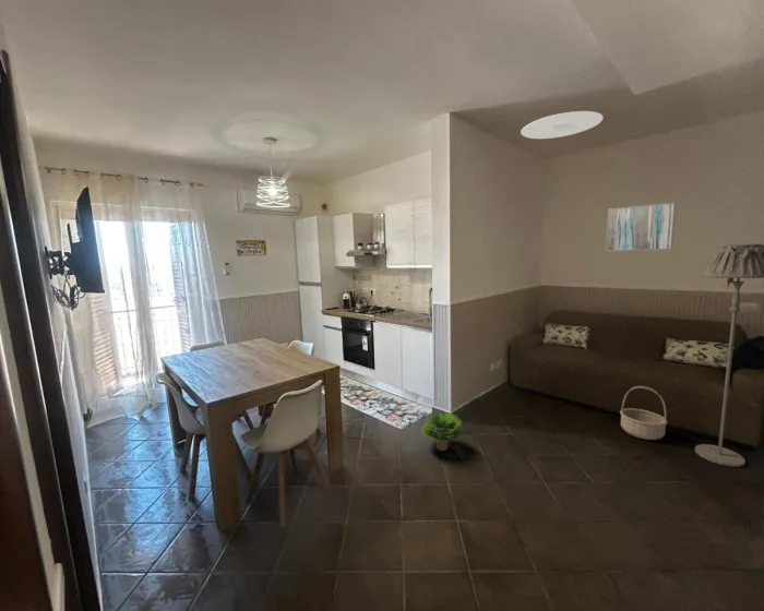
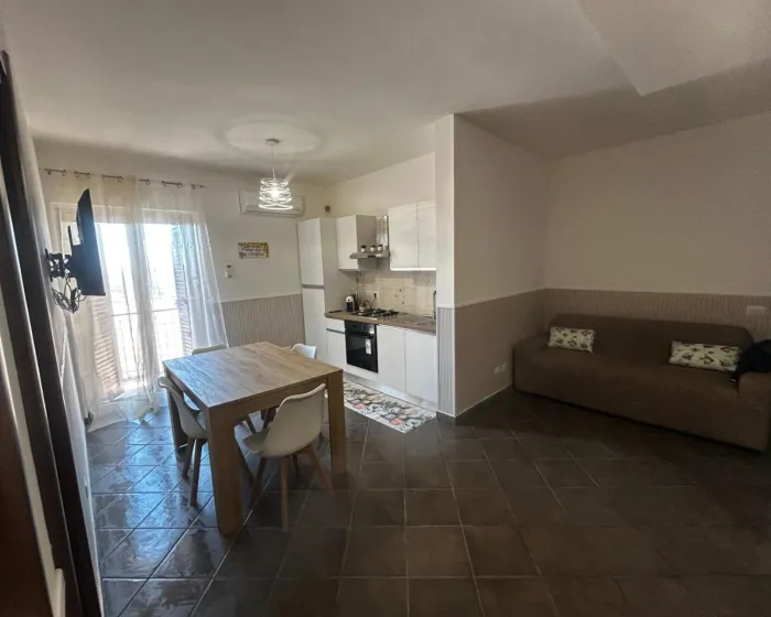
- ceiling light (560, 122)
- wall art (638, 228)
- floor lamp (729, 355)
- basket (643, 410)
- potted plant (441, 430)
